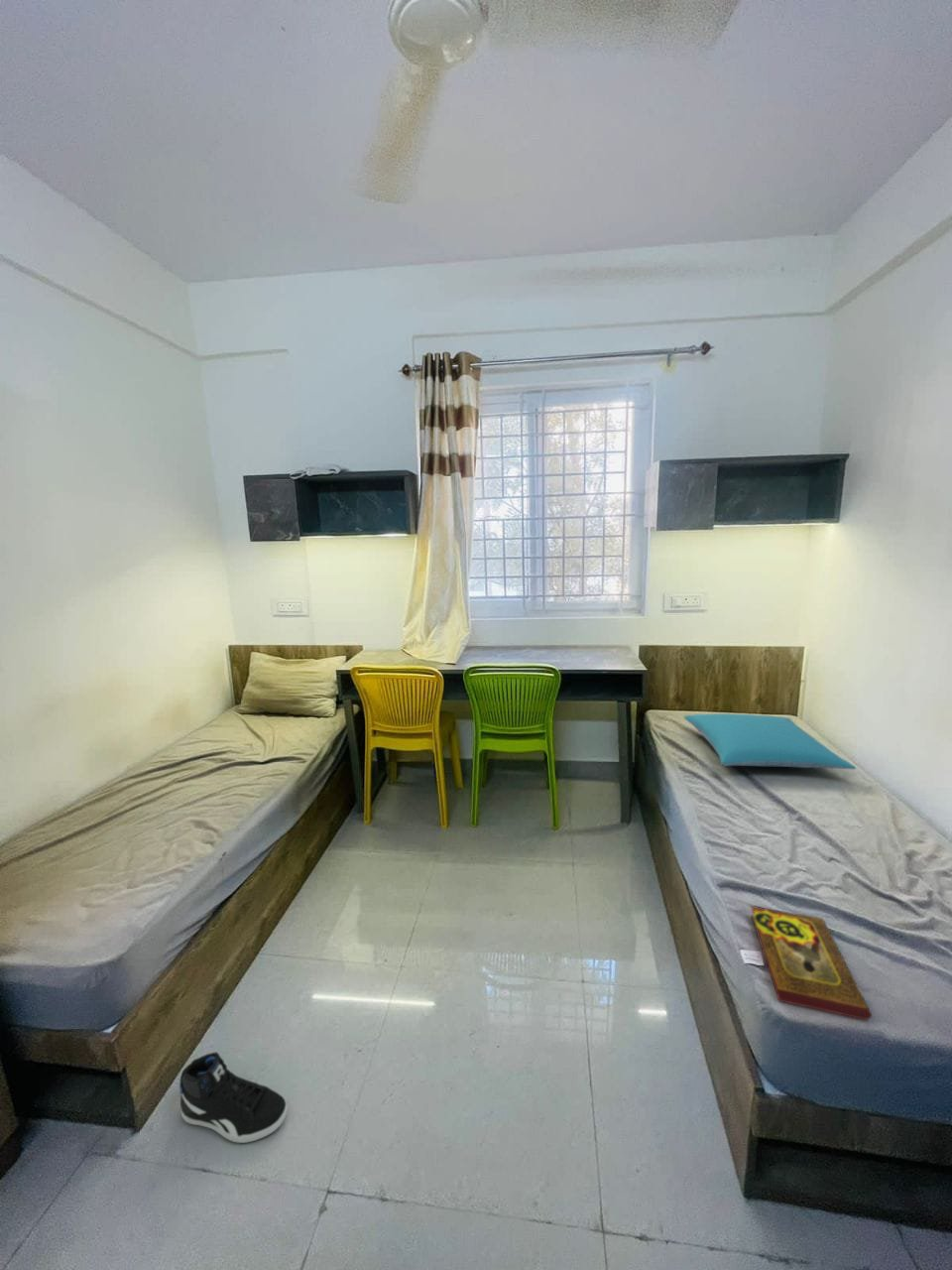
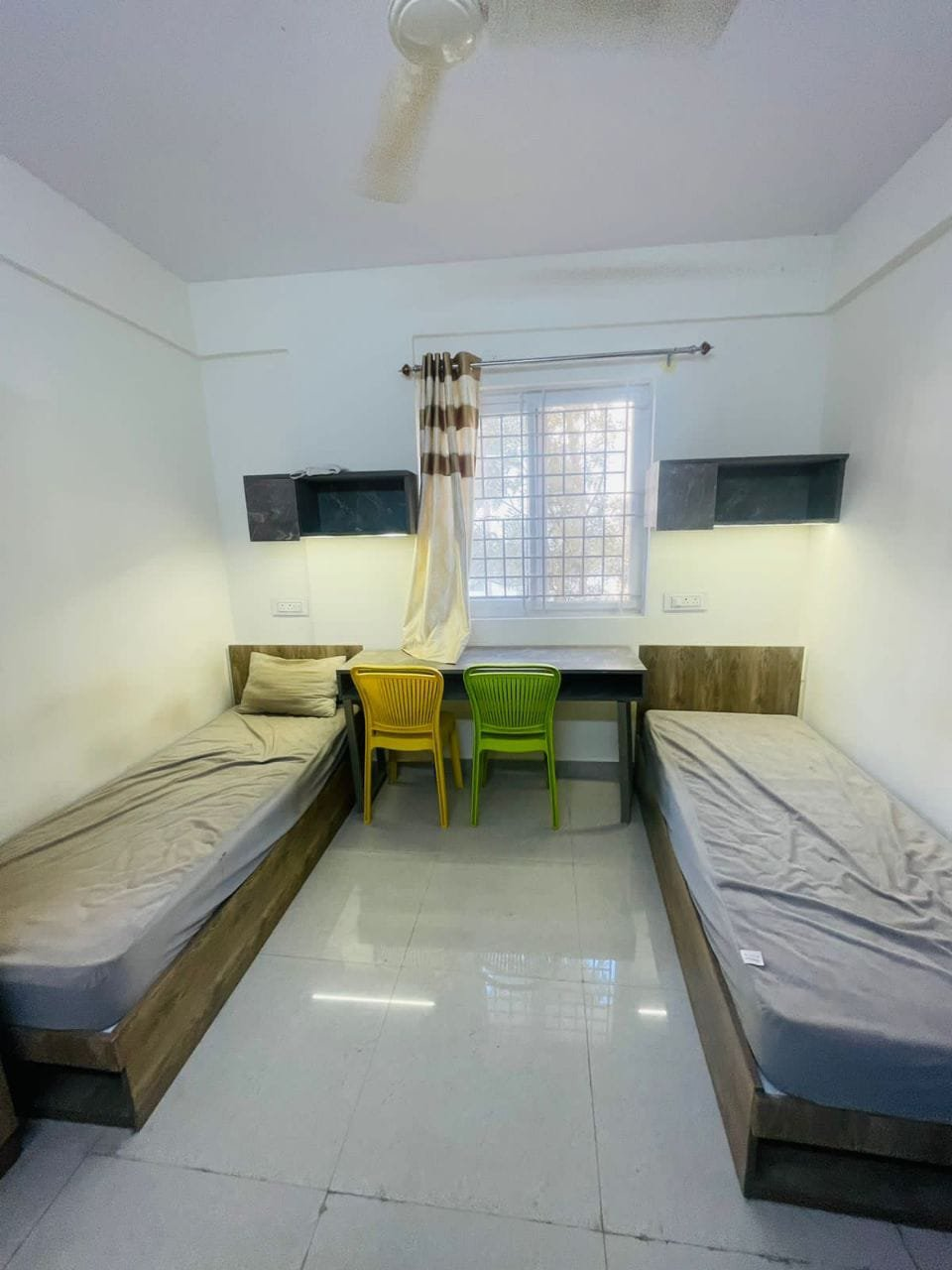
- pillow (758, 738)
- book (802, 956)
- sneaker (228, 1092)
